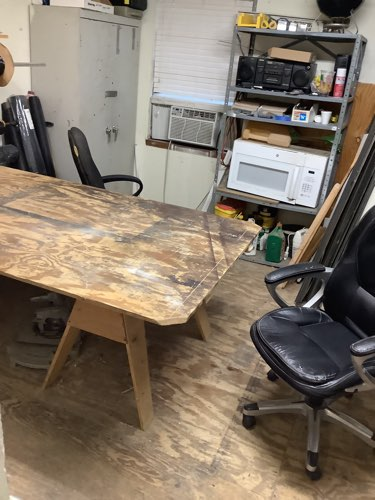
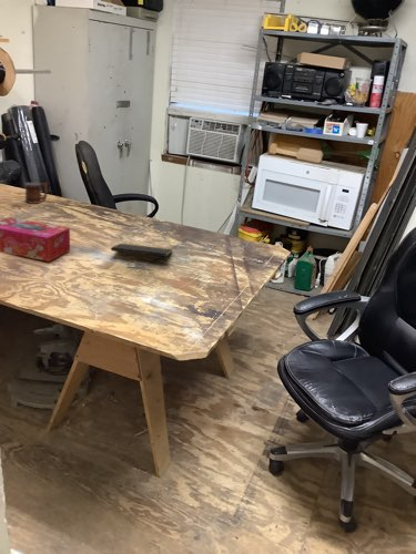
+ mug (37, 192)
+ notepad (142, 249)
+ tissue box (28, 238)
